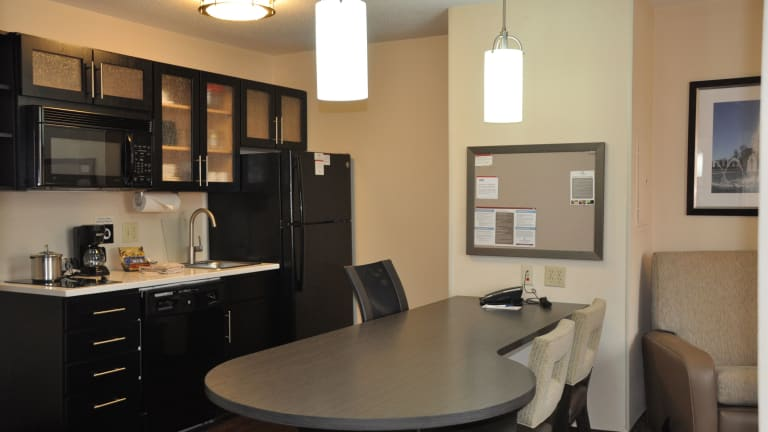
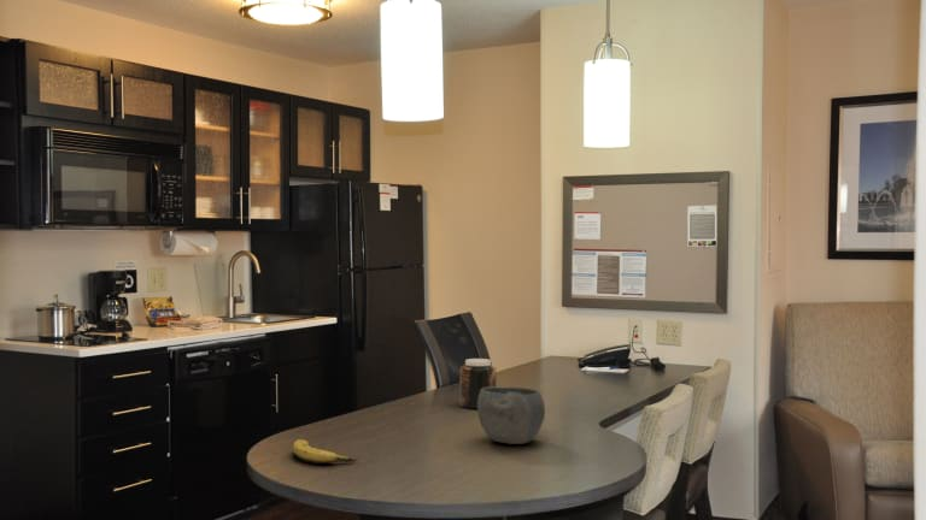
+ banana (318, 451)
+ bowl (510, 414)
+ jar (477, 383)
